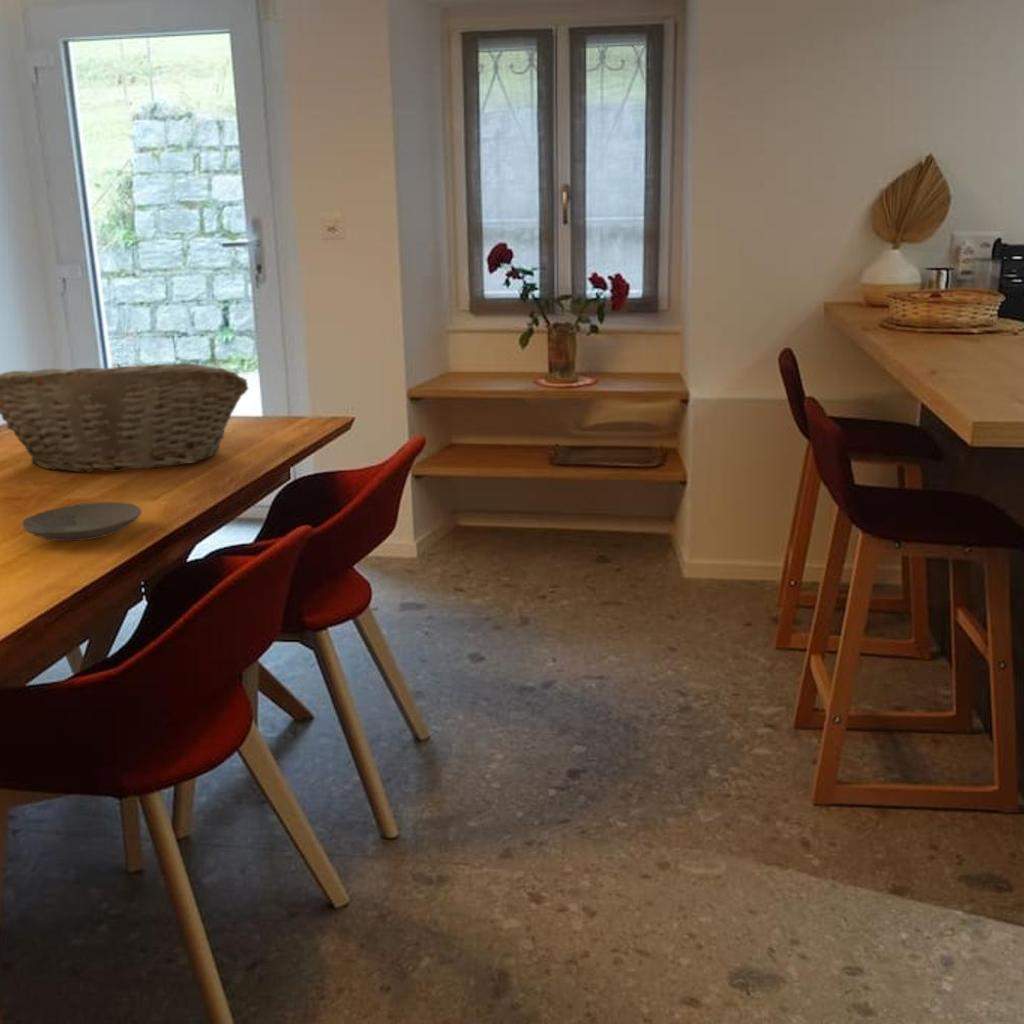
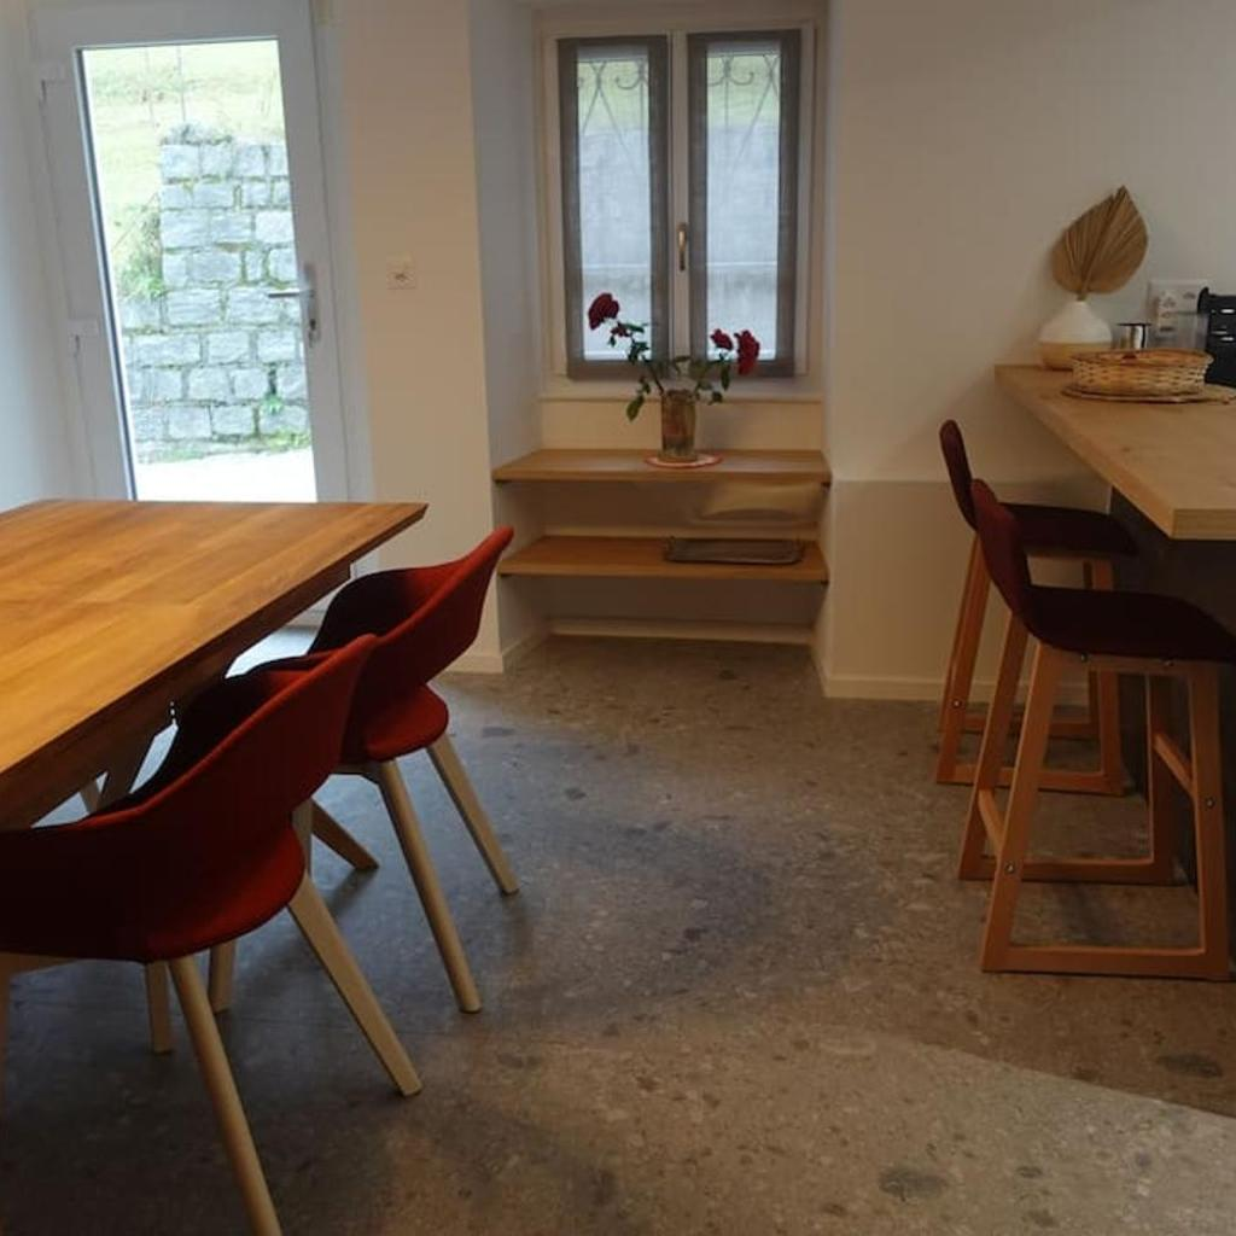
- fruit basket (119, 407)
- plate (84, 524)
